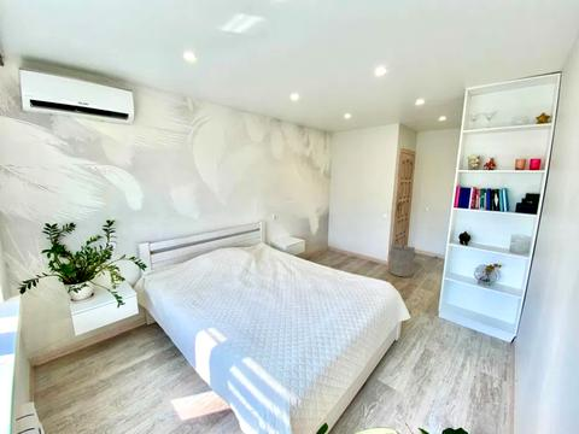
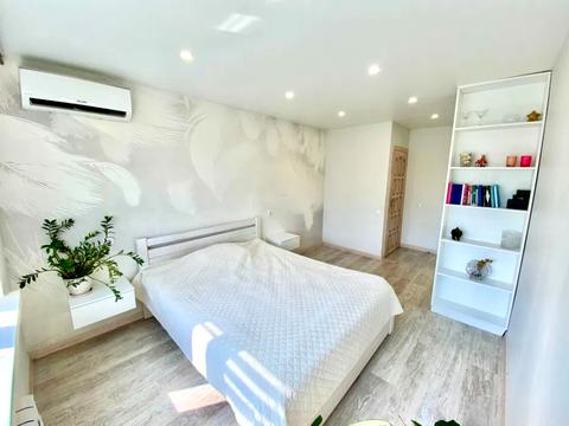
- laundry hamper (400, 258)
